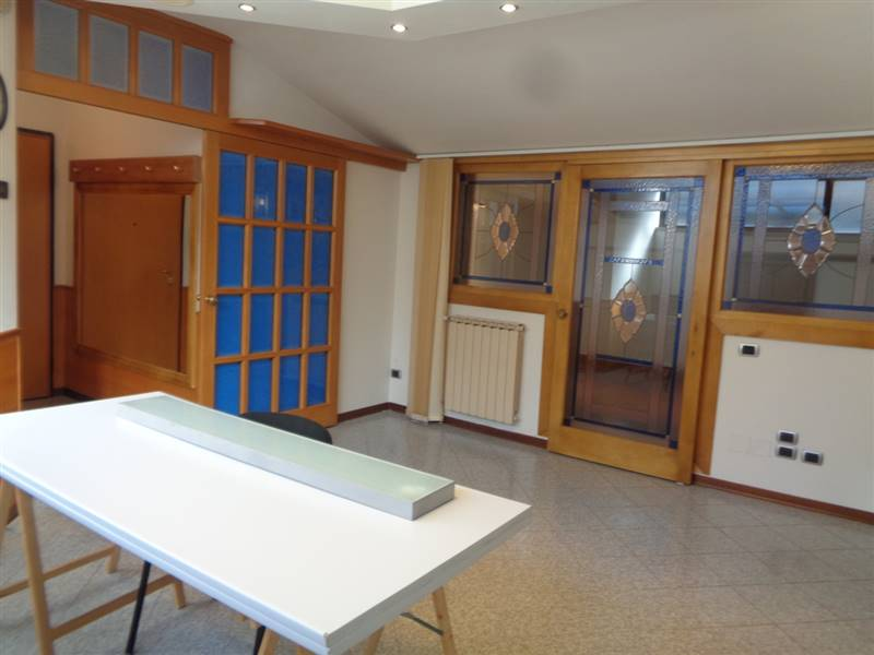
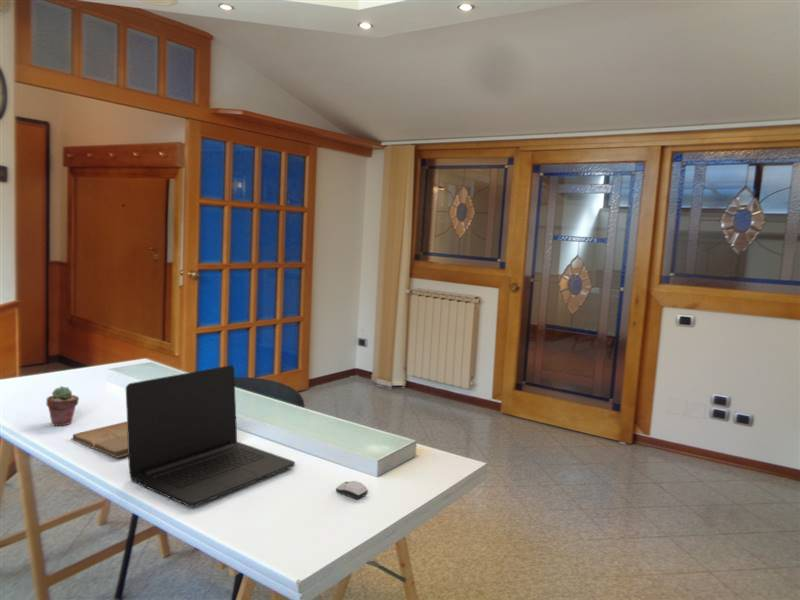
+ computer mouse (351, 487)
+ book (125, 437)
+ laptop (214, 427)
+ potted succulent (62, 404)
